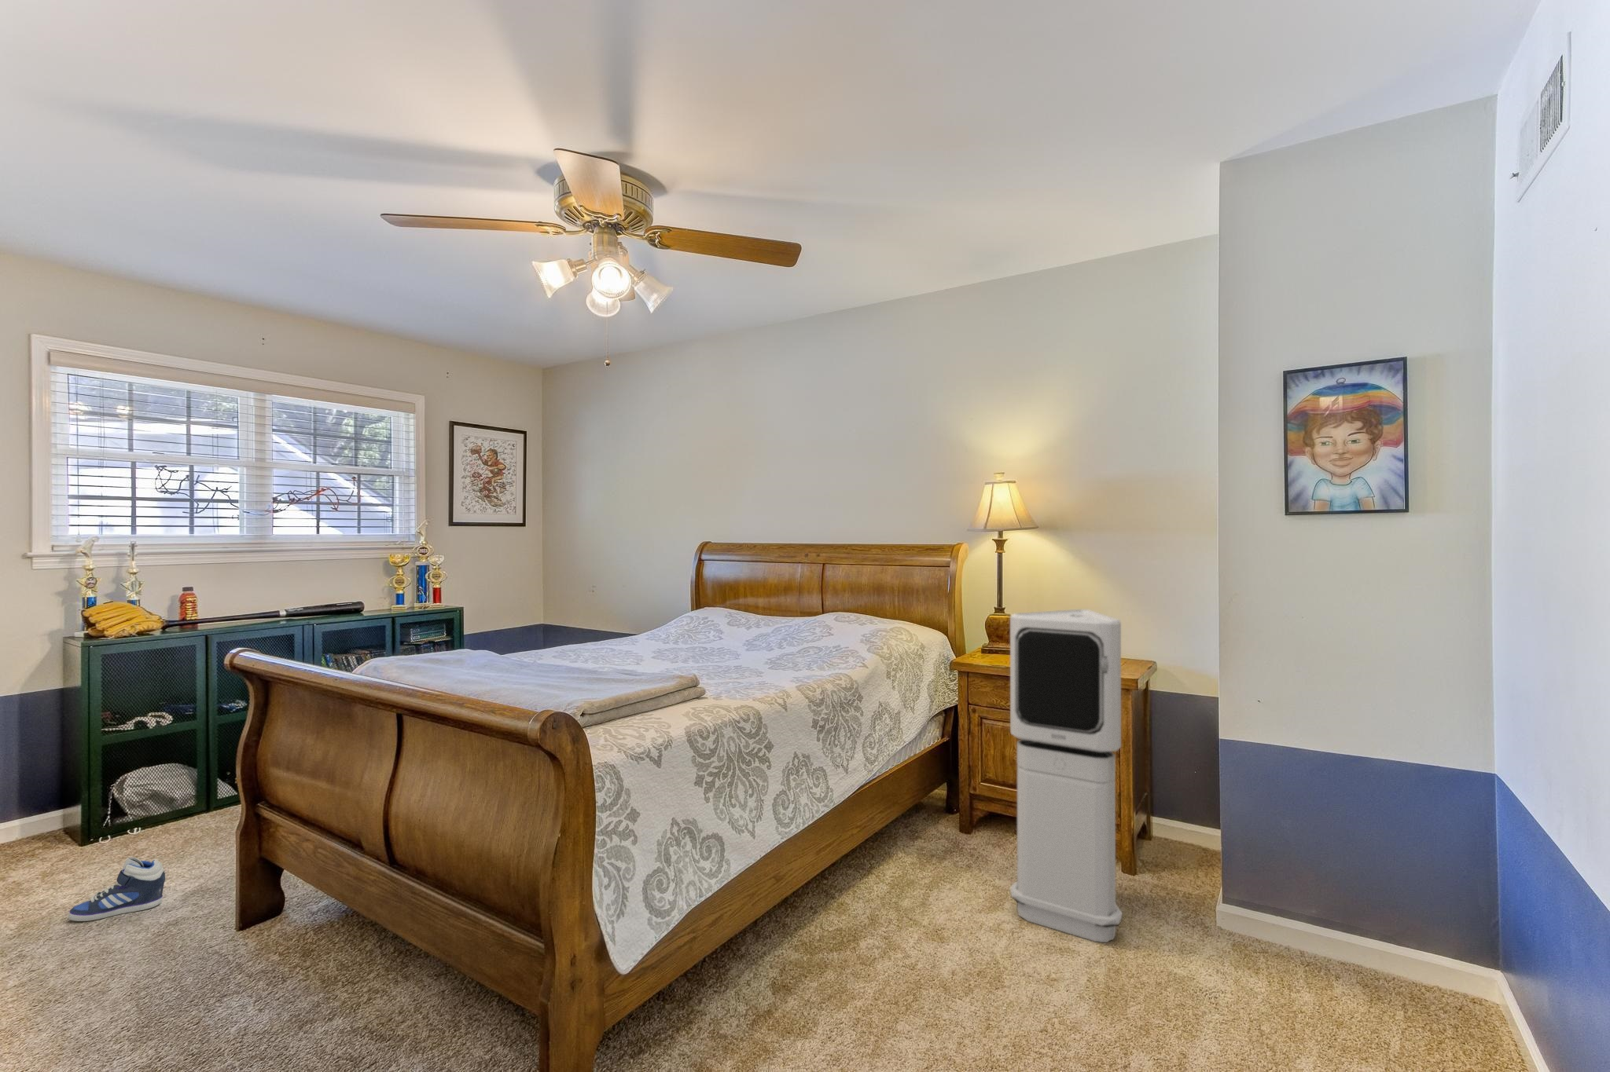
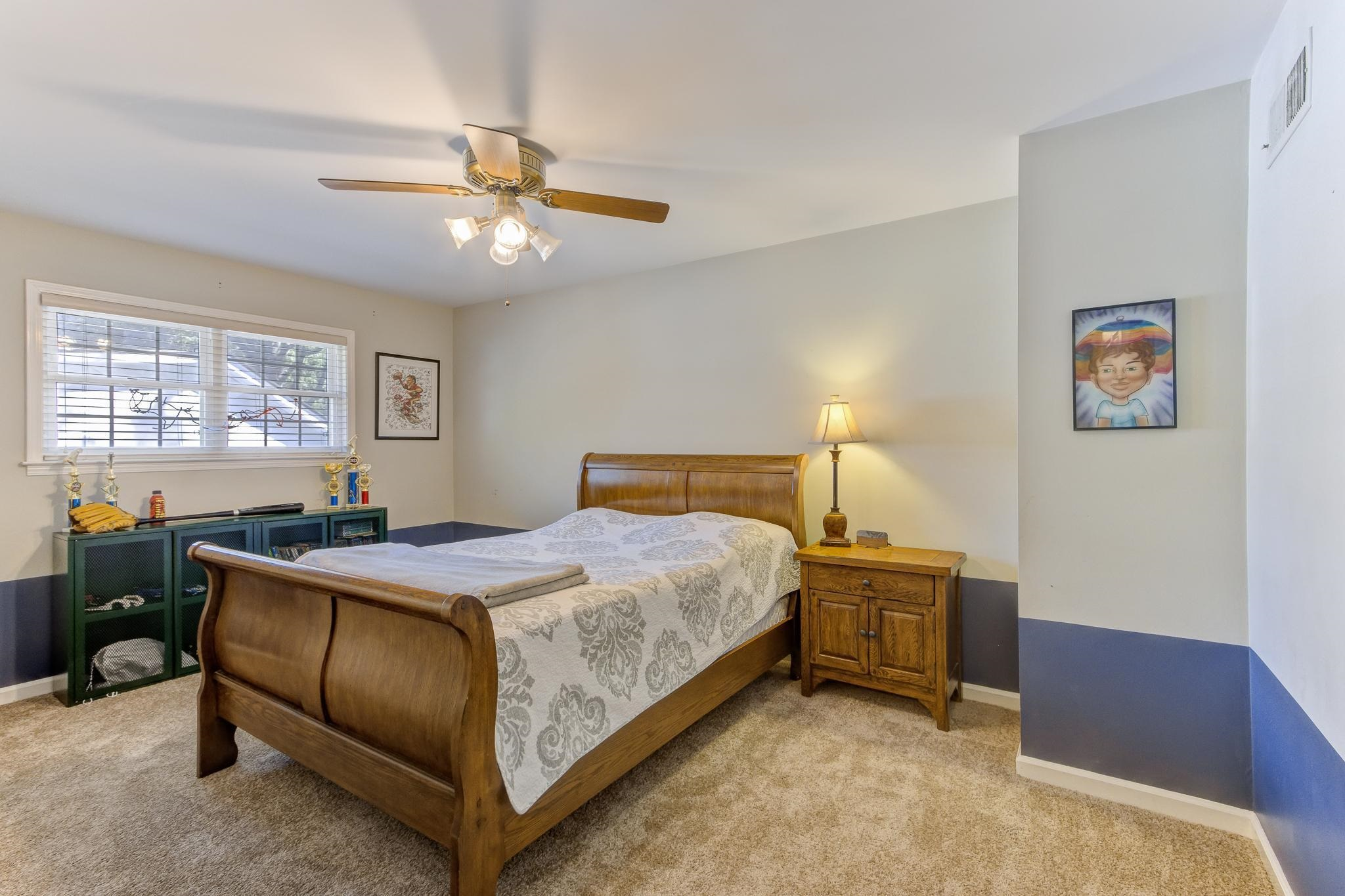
- sneaker (119, 884)
- air purifier (1073, 761)
